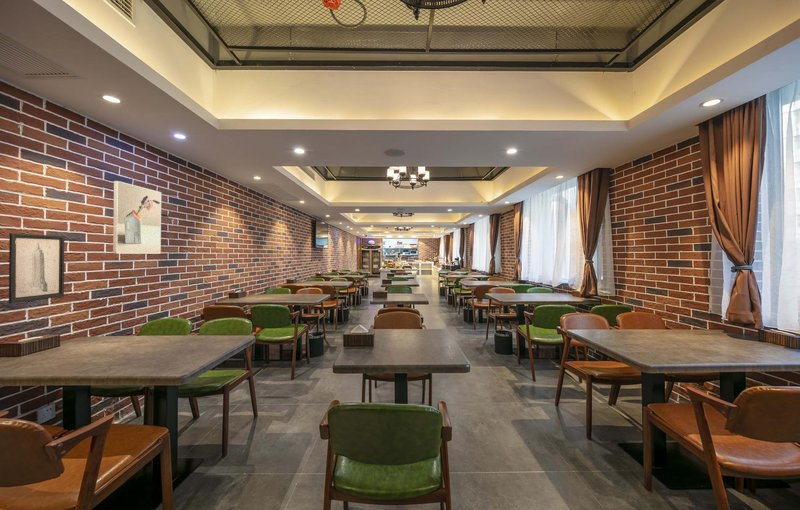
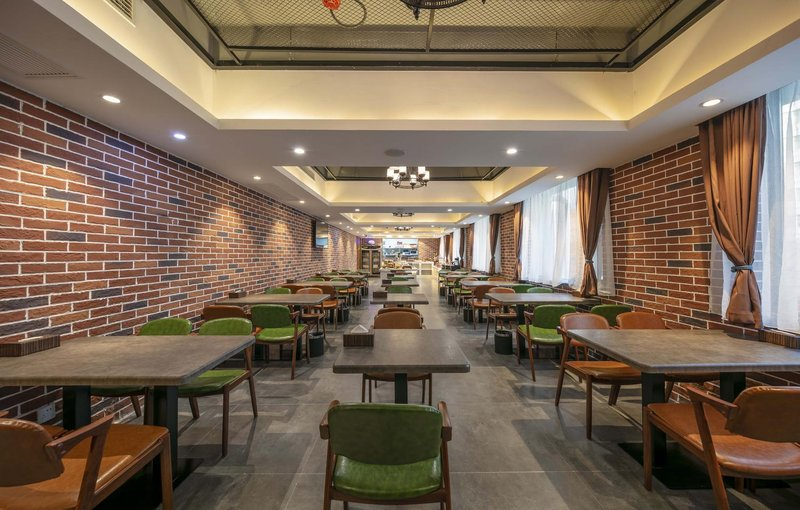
- wall art (38, 267)
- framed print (139, 220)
